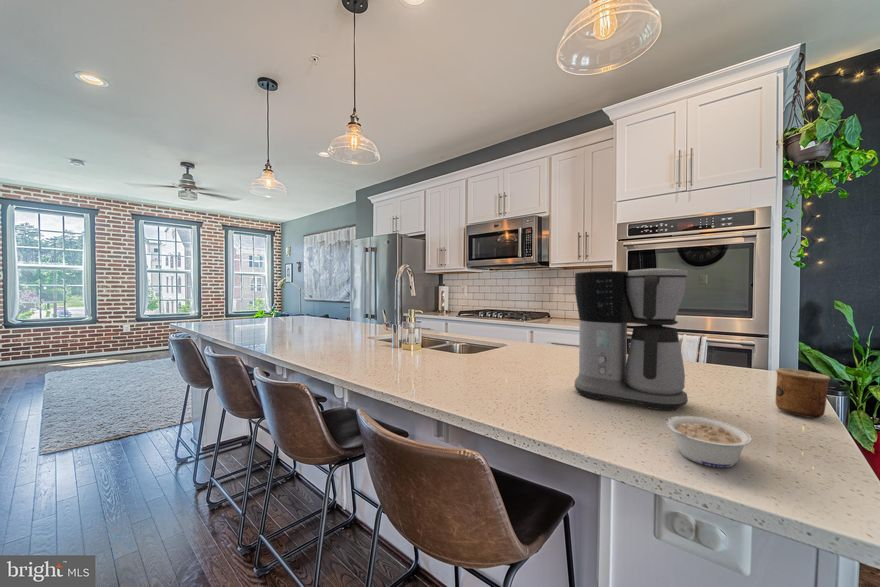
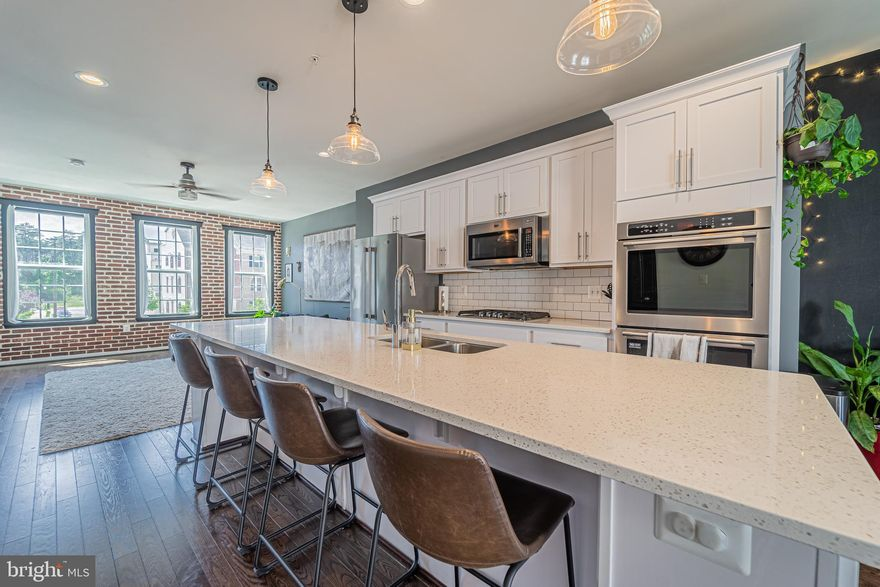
- coffee maker (626, 334)
- cup (801, 392)
- legume (706, 440)
